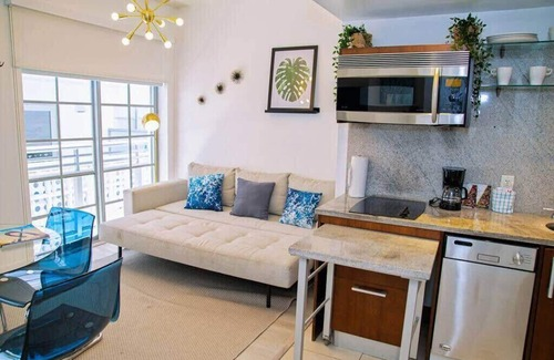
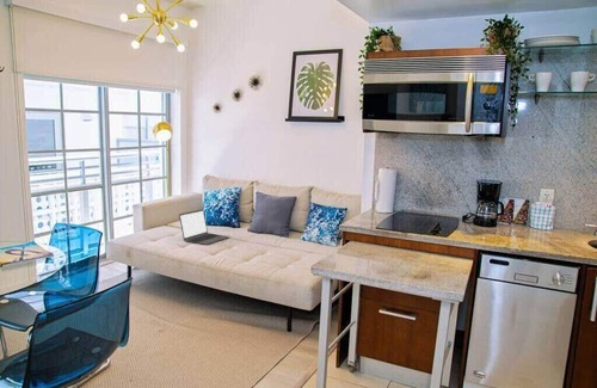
+ laptop (204, 226)
